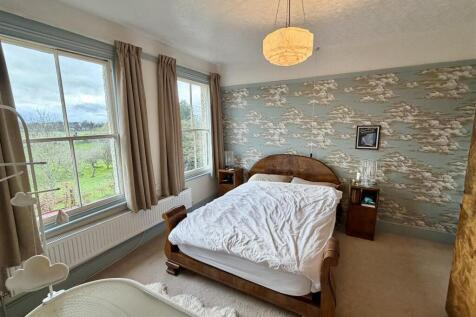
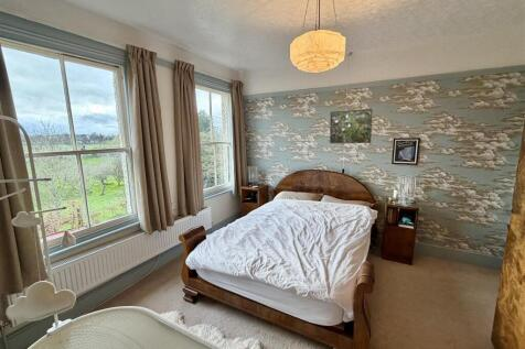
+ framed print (350, 127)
